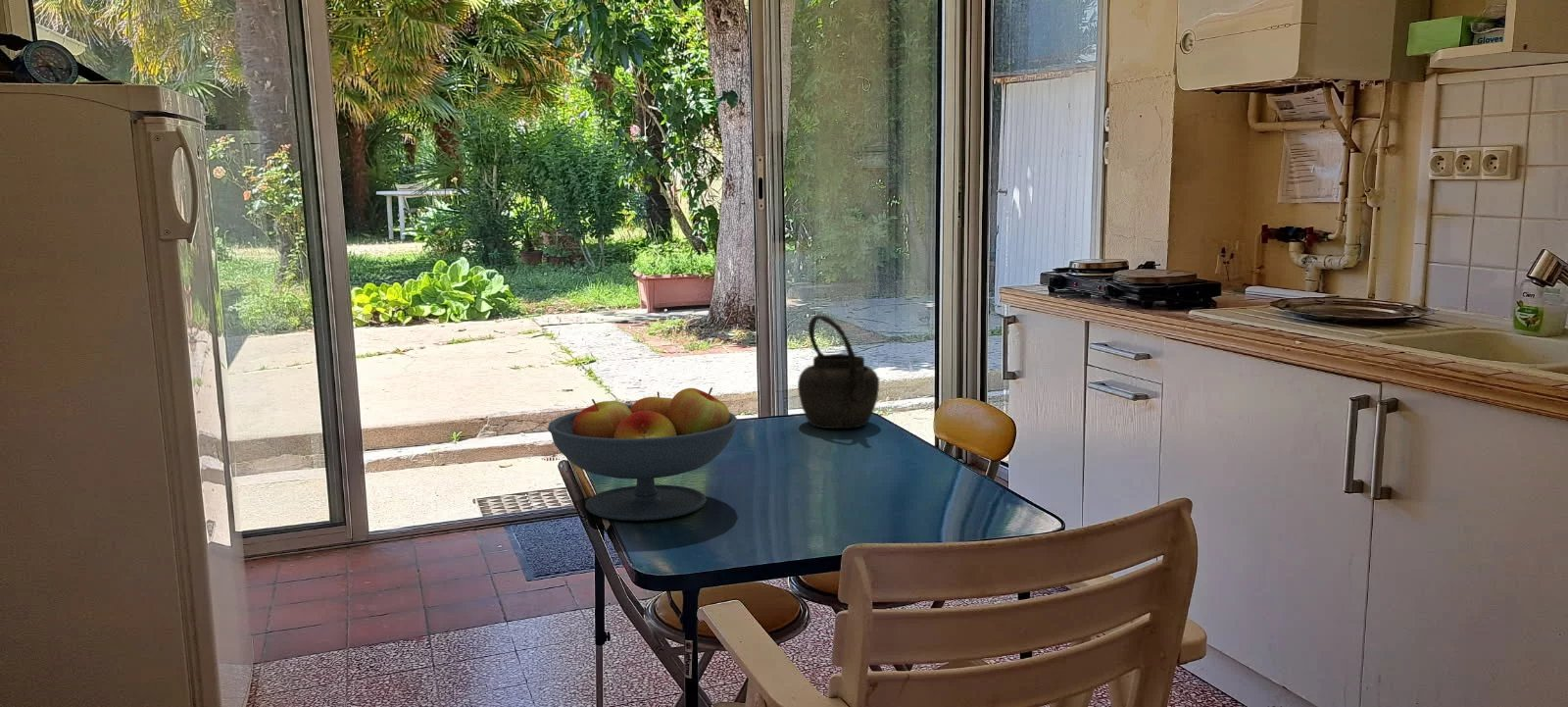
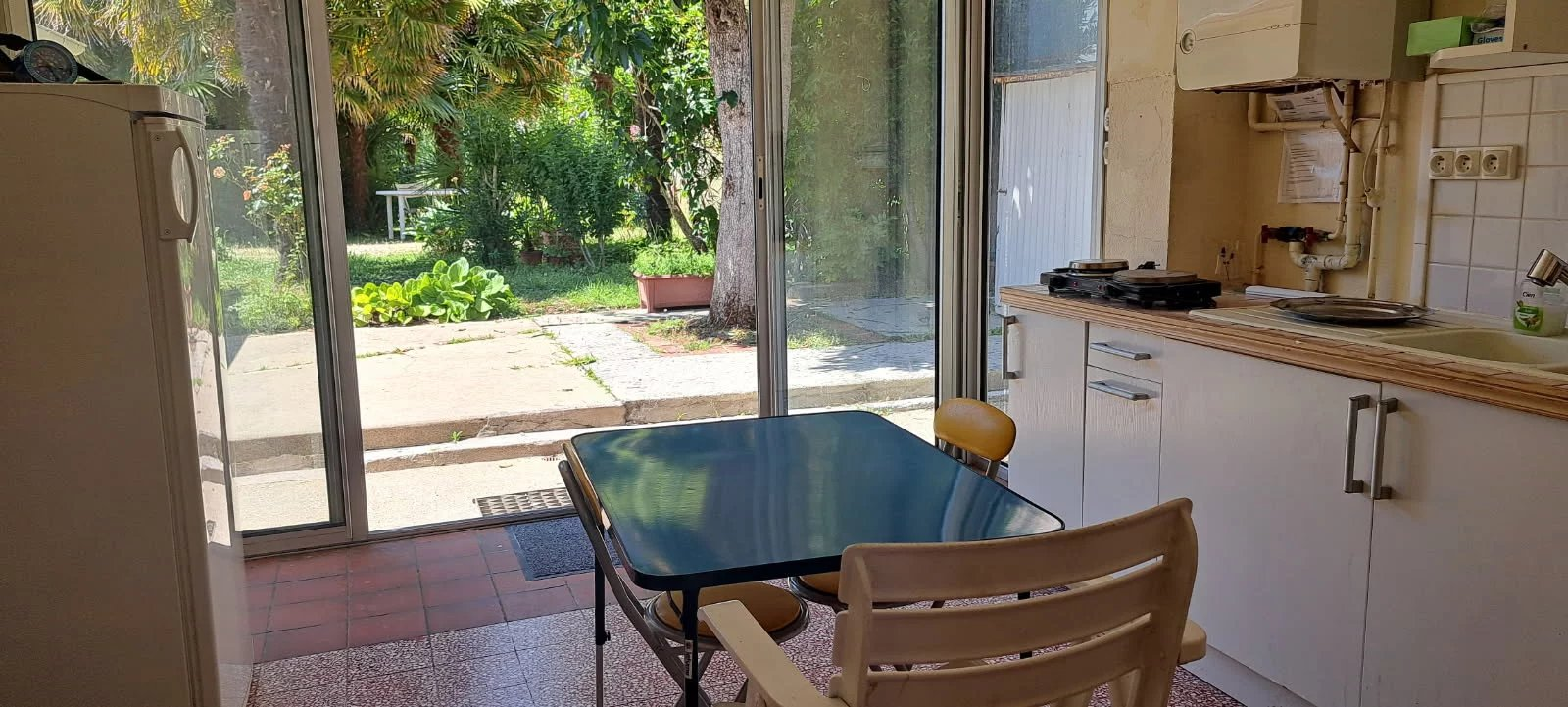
- fruit bowl (644, 447)
- kettle (840, 371)
